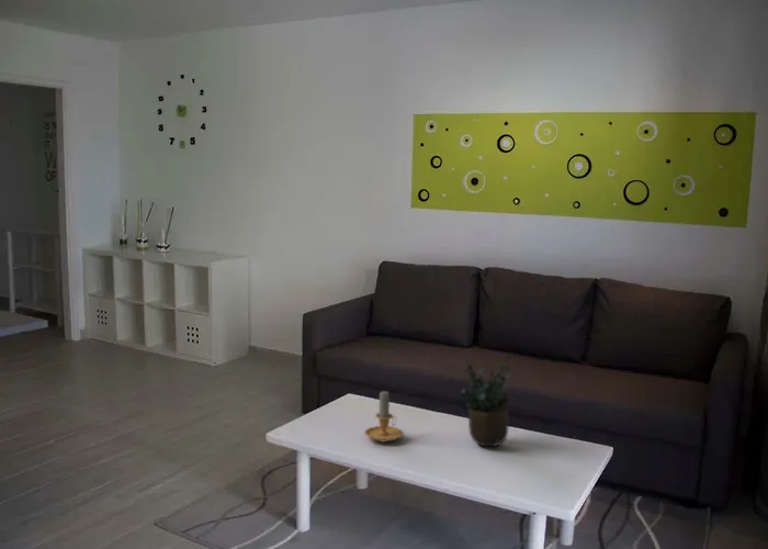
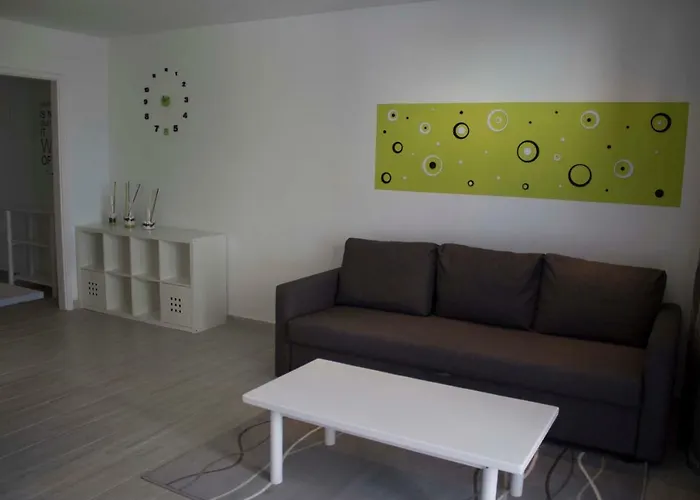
- candle (386, 413)
- potted plant (488, 397)
